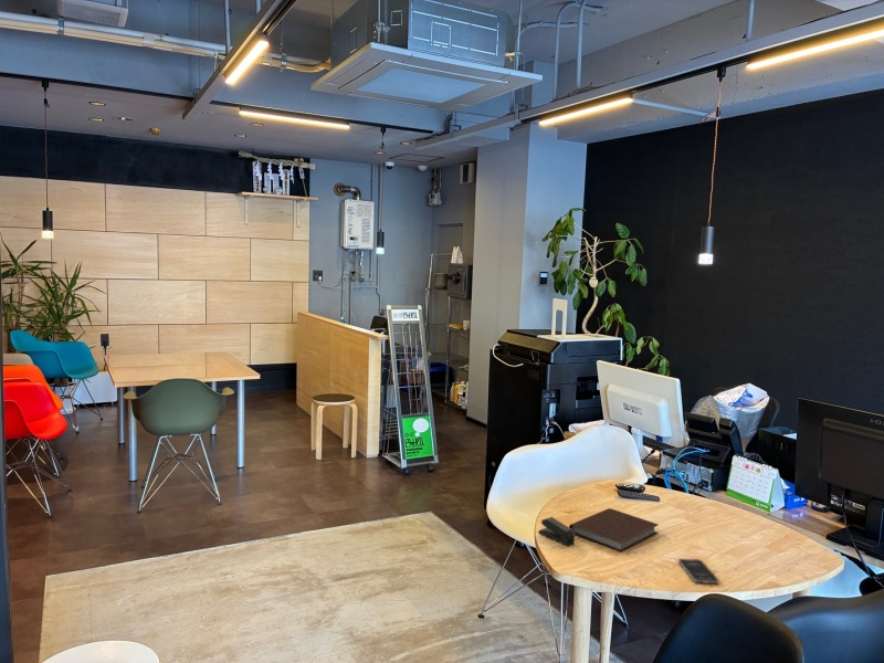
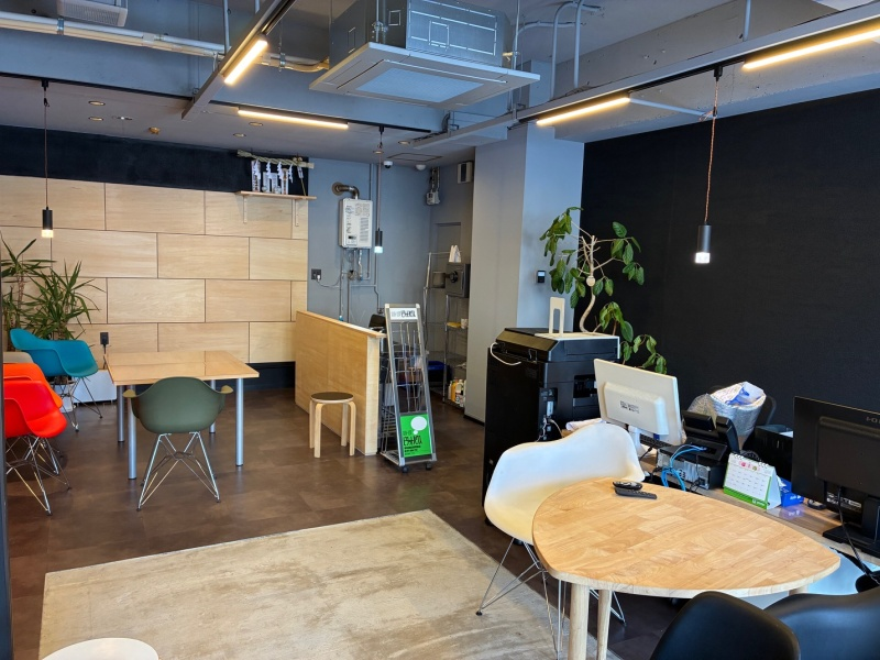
- smartphone (697, 570)
- notebook (613, 528)
- stapler (556, 529)
